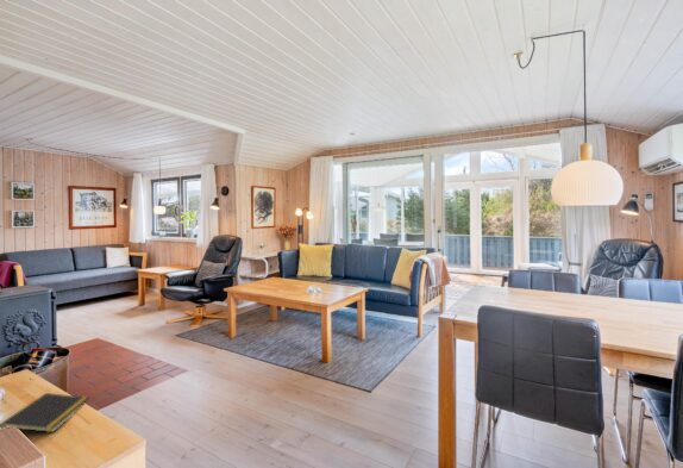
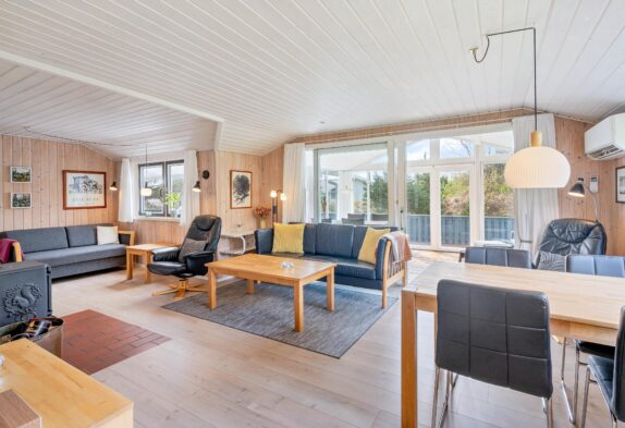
- notepad (49, 411)
